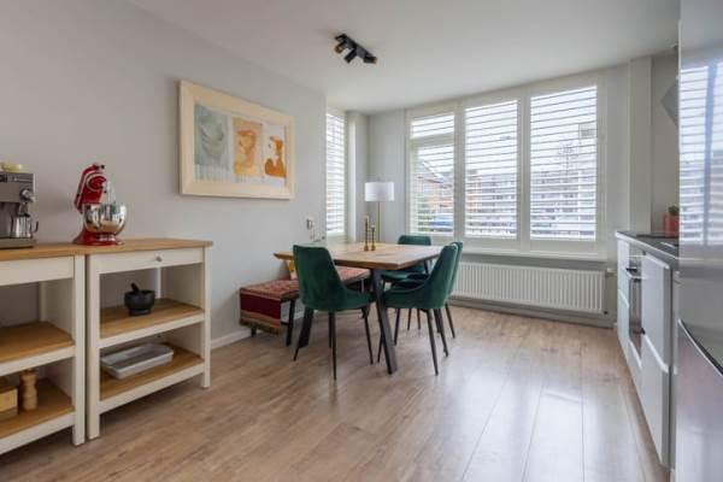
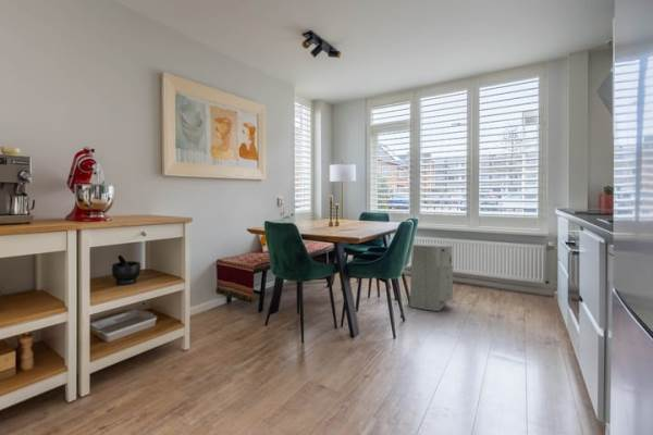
+ air purifier (430, 275)
